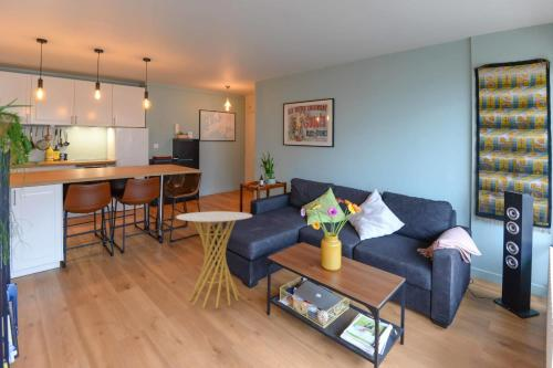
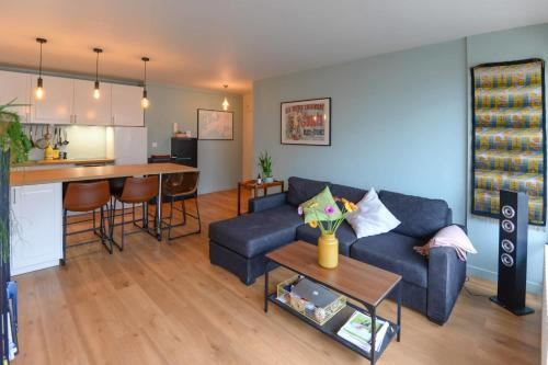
- side table (215, 256)
